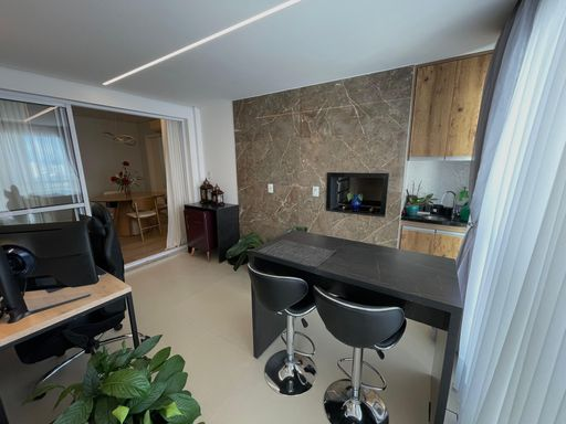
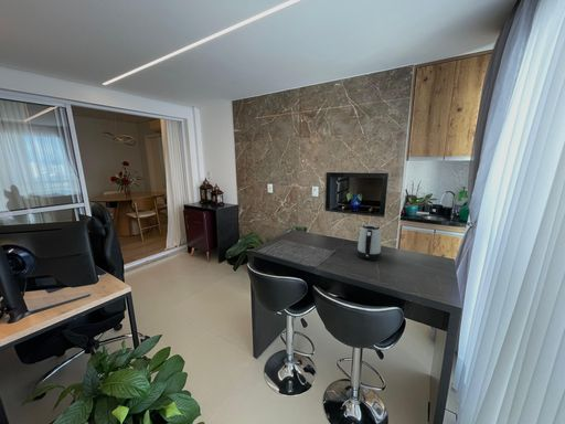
+ kettle (369, 242)
